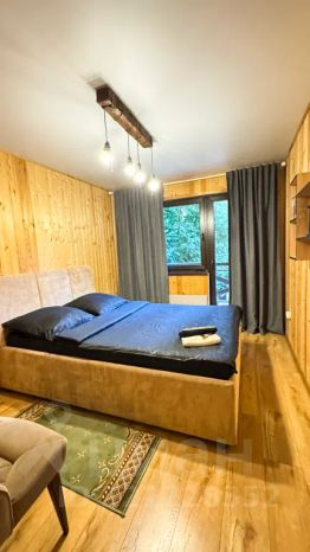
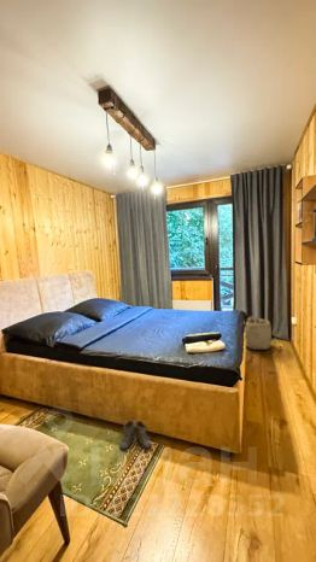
+ basket (257, 330)
+ boots (134, 434)
